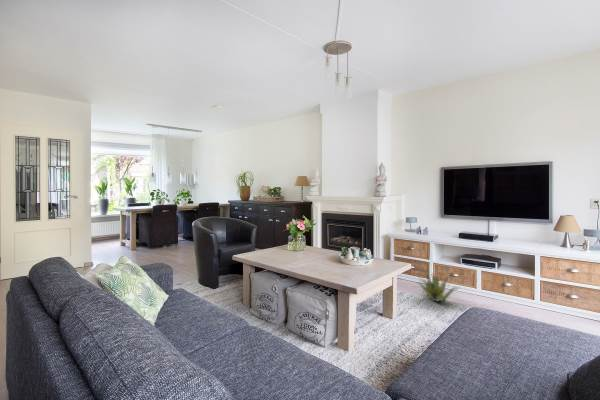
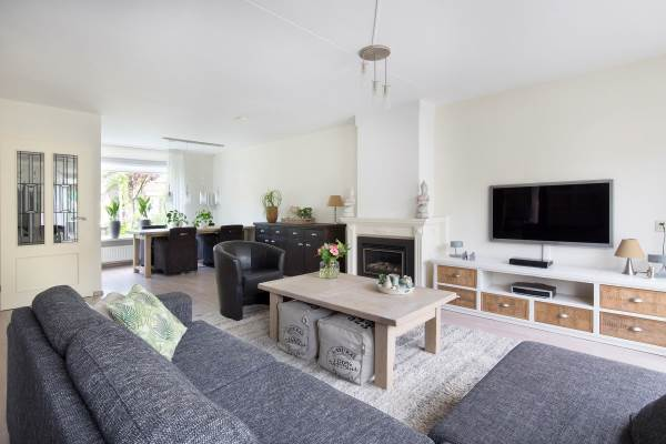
- decorative plant (436, 286)
